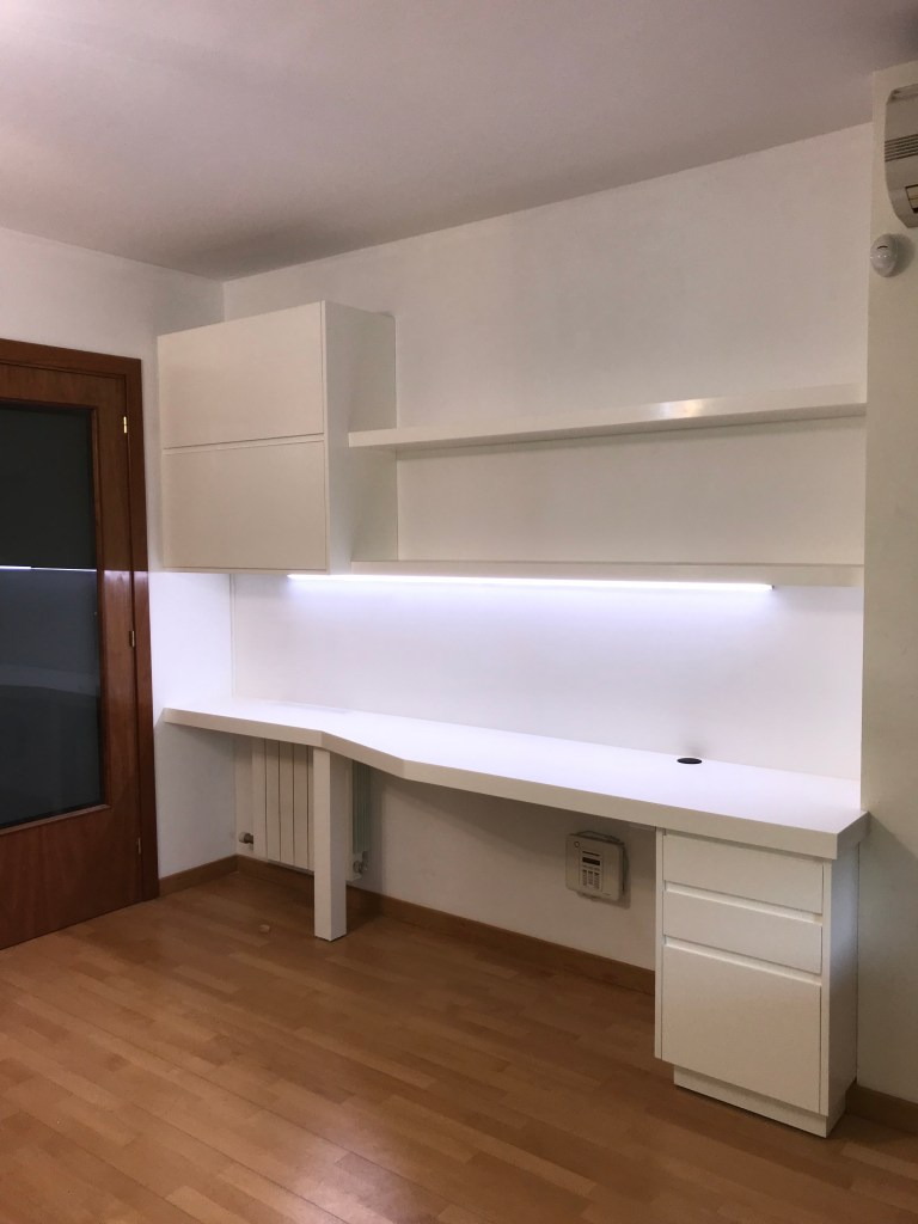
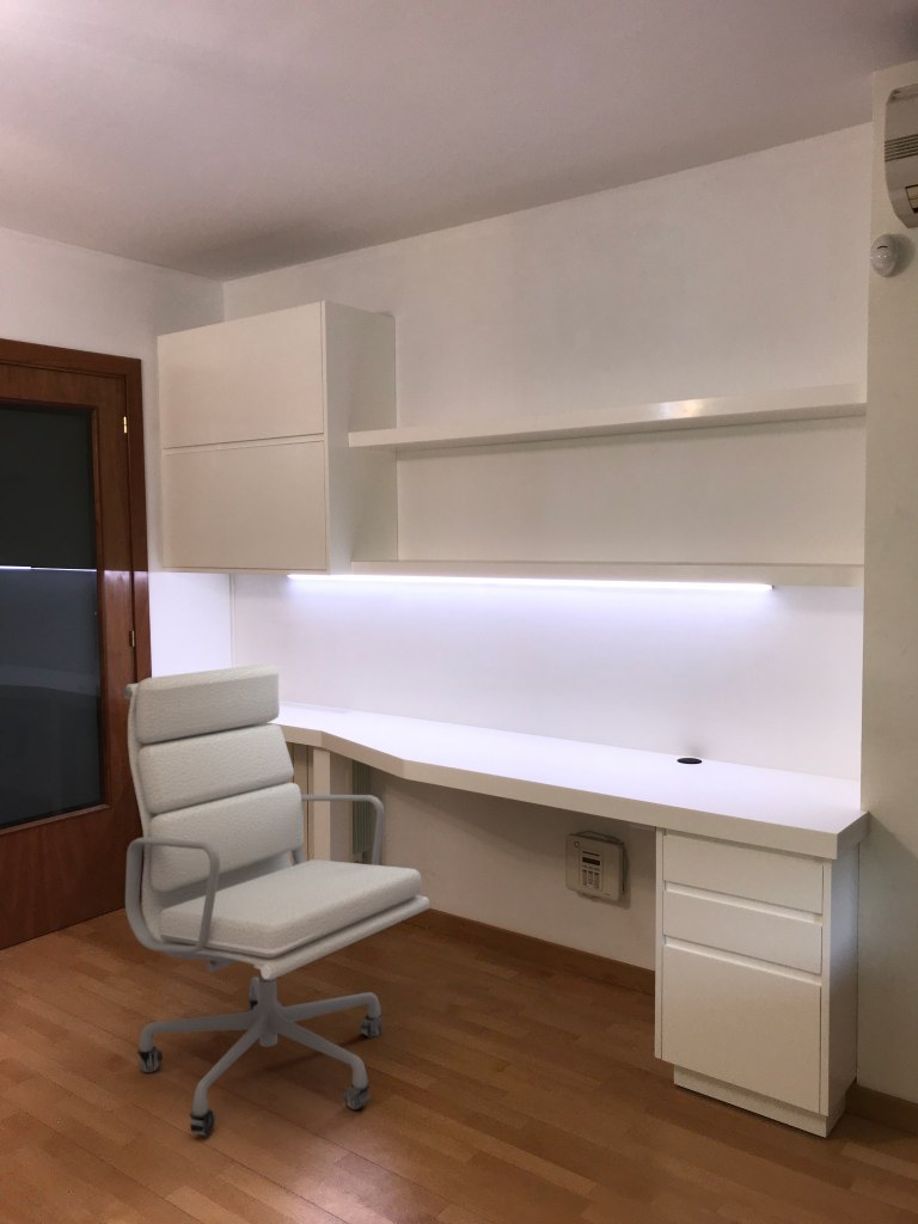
+ office chair (270, 875)
